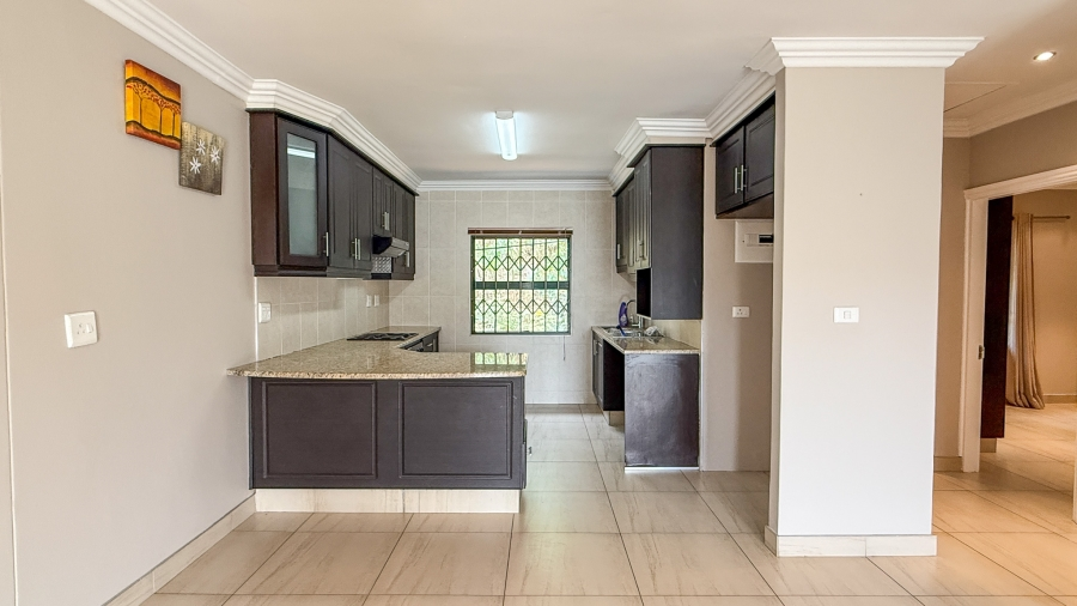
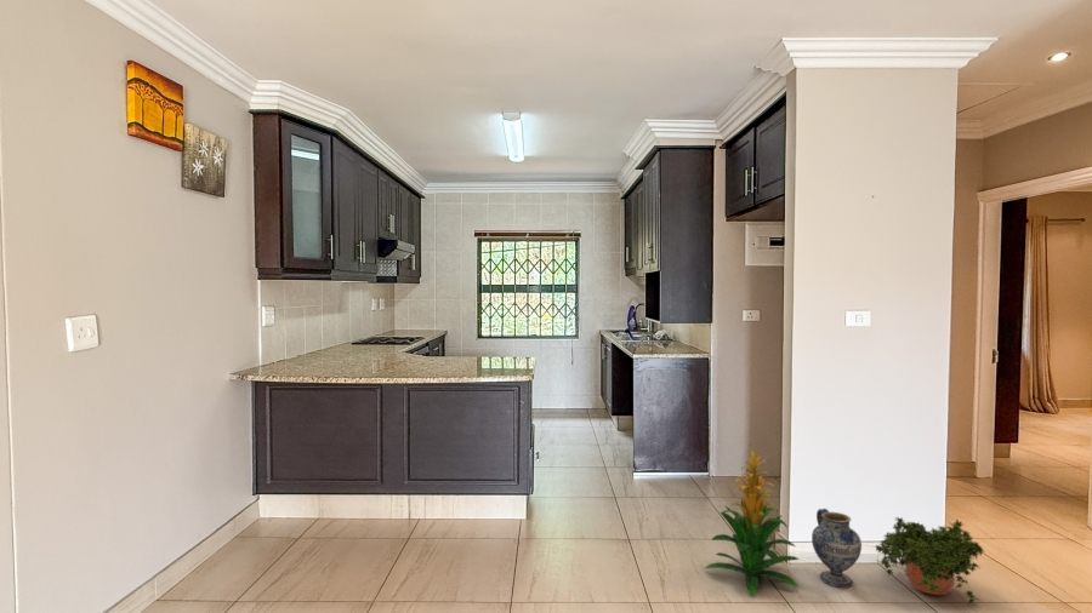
+ ceramic jug (835, 546)
+ potted plant (927, 556)
+ indoor plant (752, 512)
